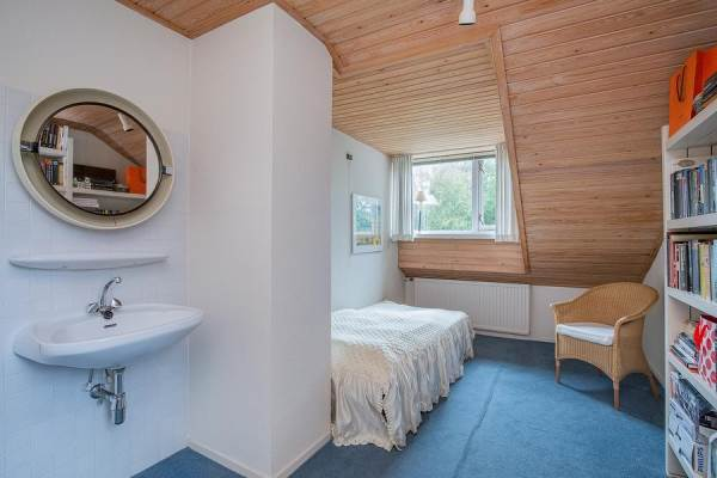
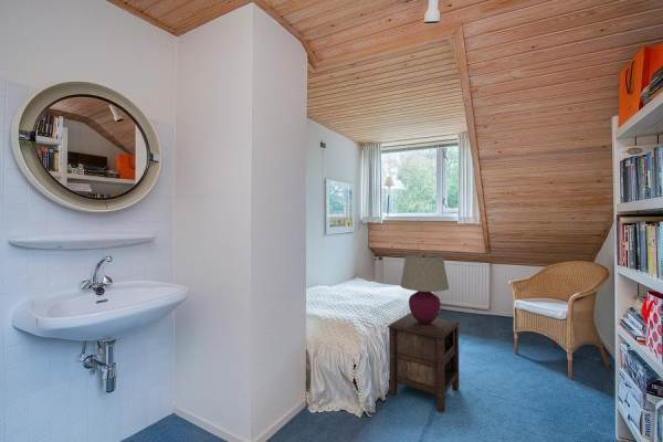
+ table lamp (423, 288)
+ nightstand (424, 357)
